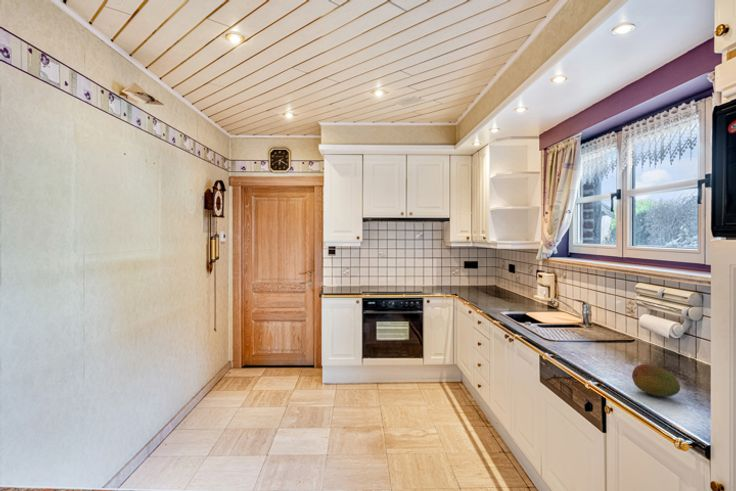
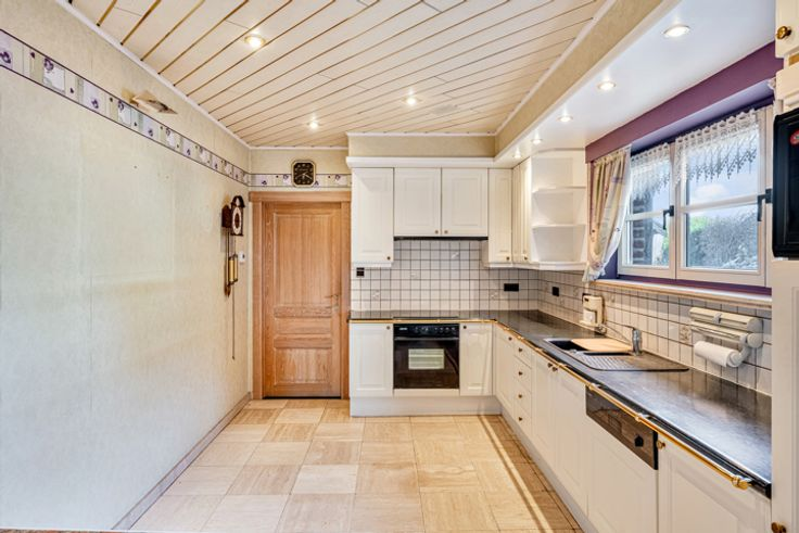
- fruit (655, 380)
